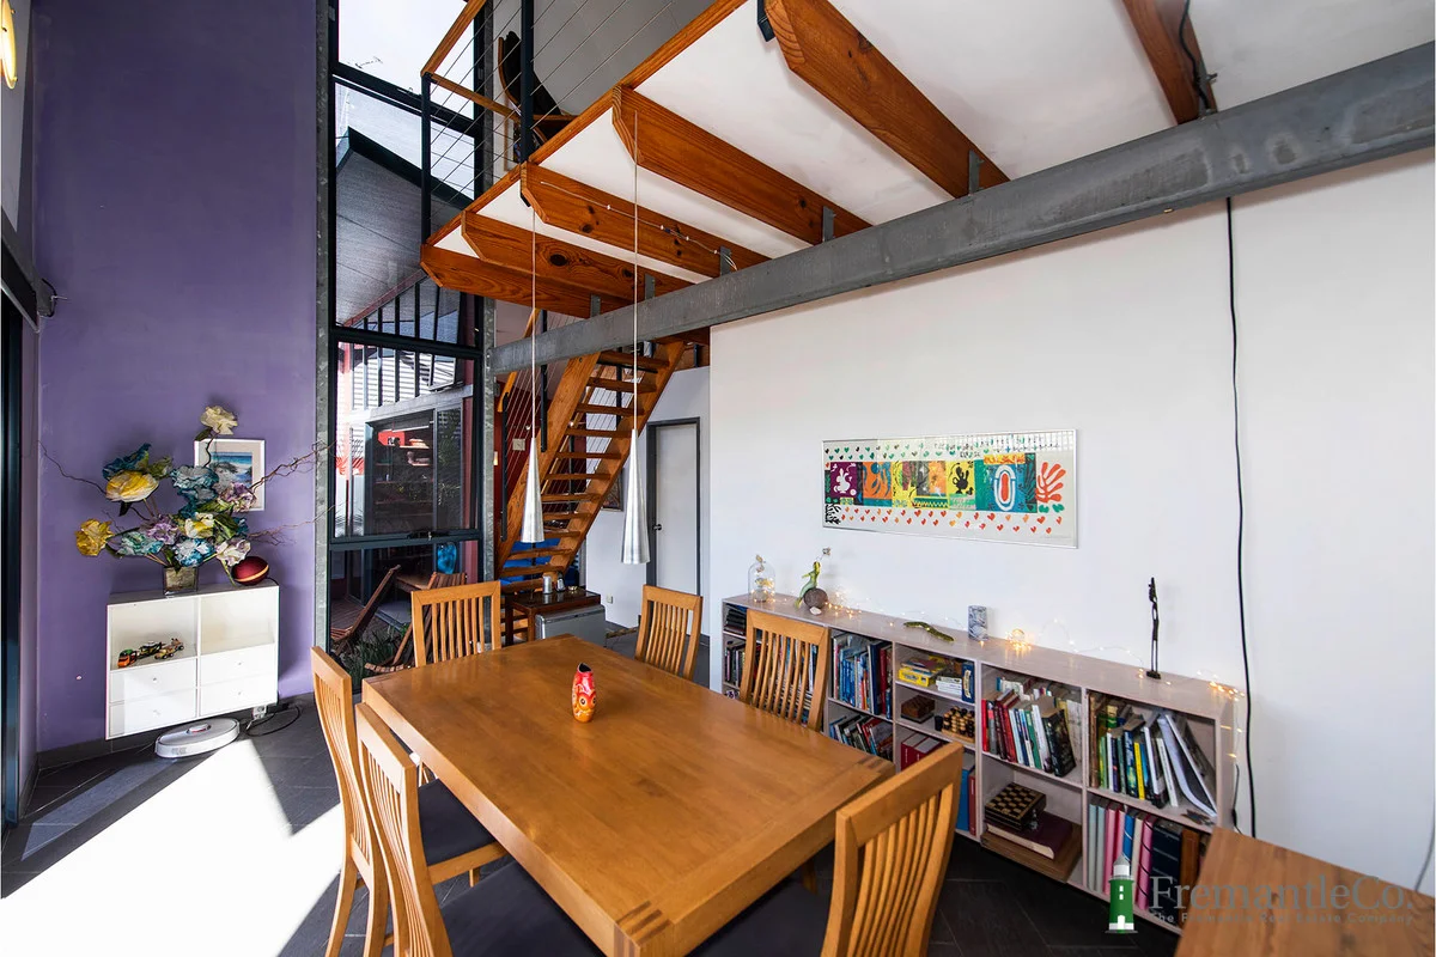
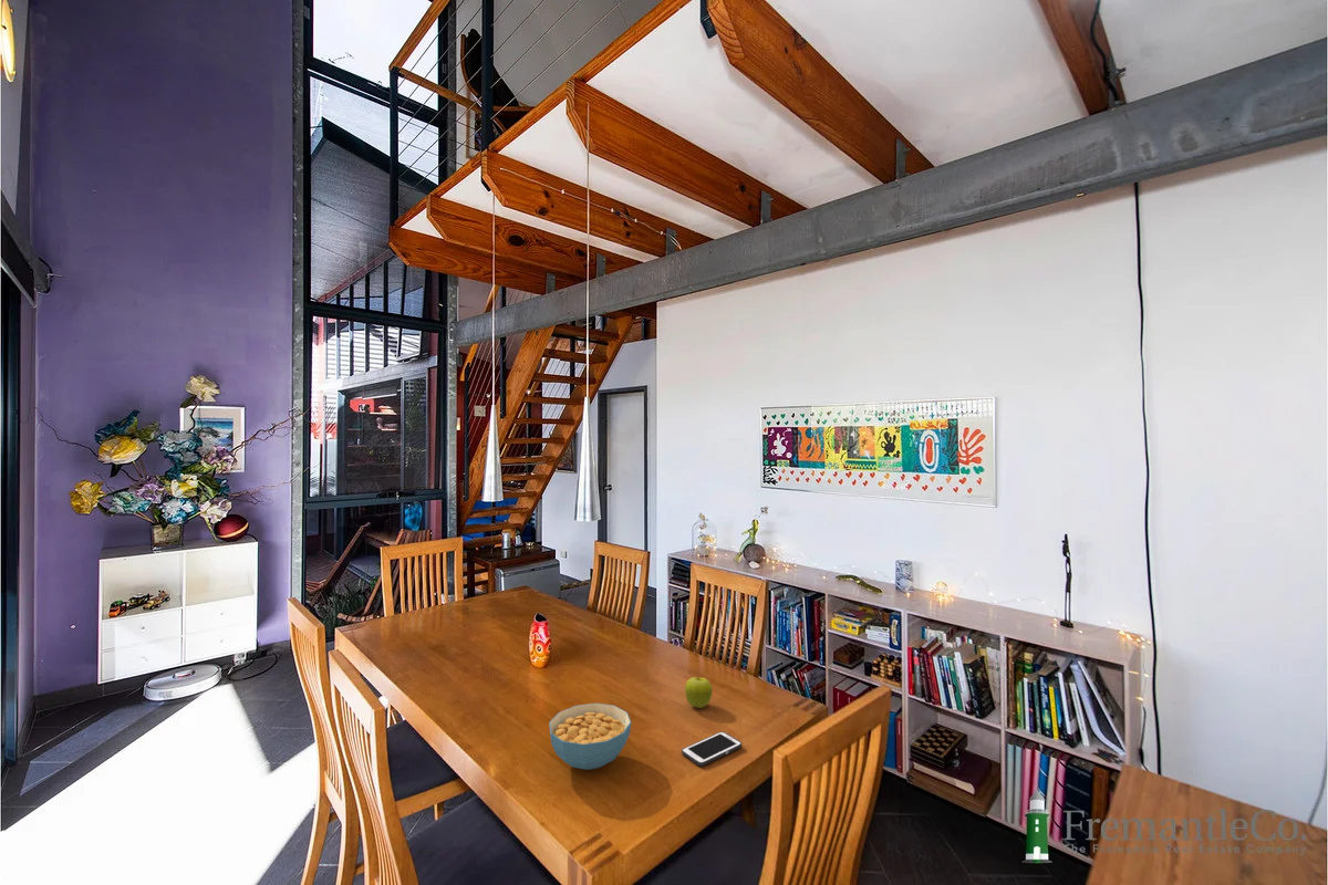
+ cereal bowl (590, 742)
+ cell phone (712, 748)
+ fruit (698, 691)
